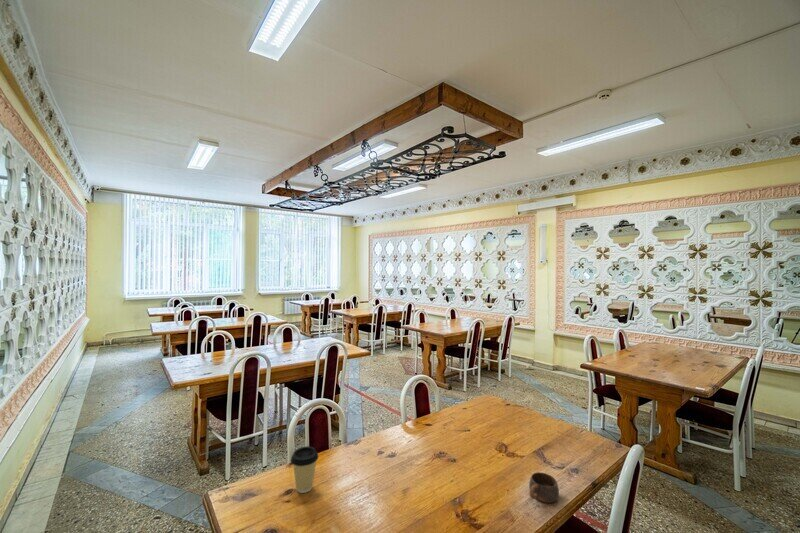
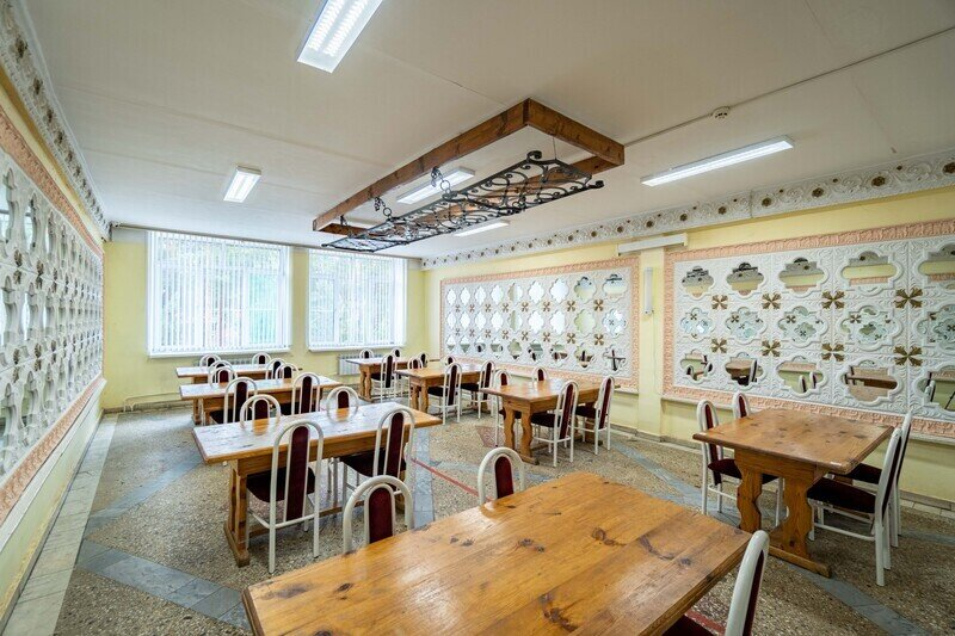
- cup (540, 487)
- coffee cup (304, 470)
